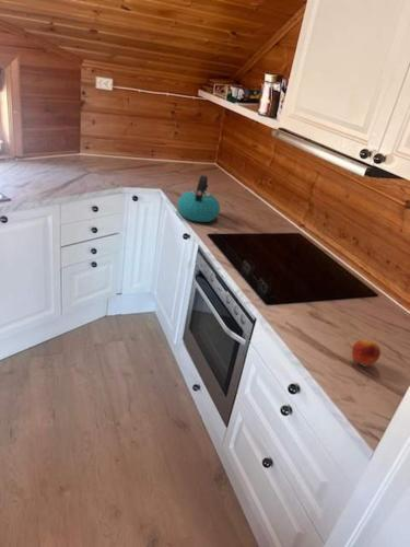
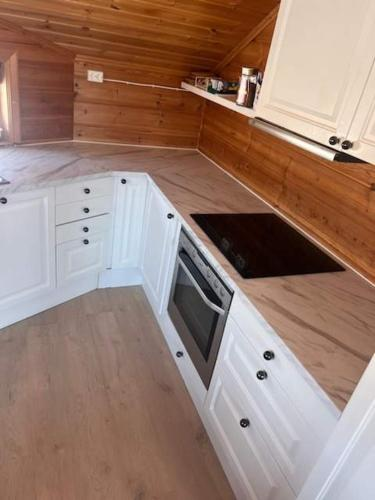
- apple (365, 351)
- kettle (200, 195)
